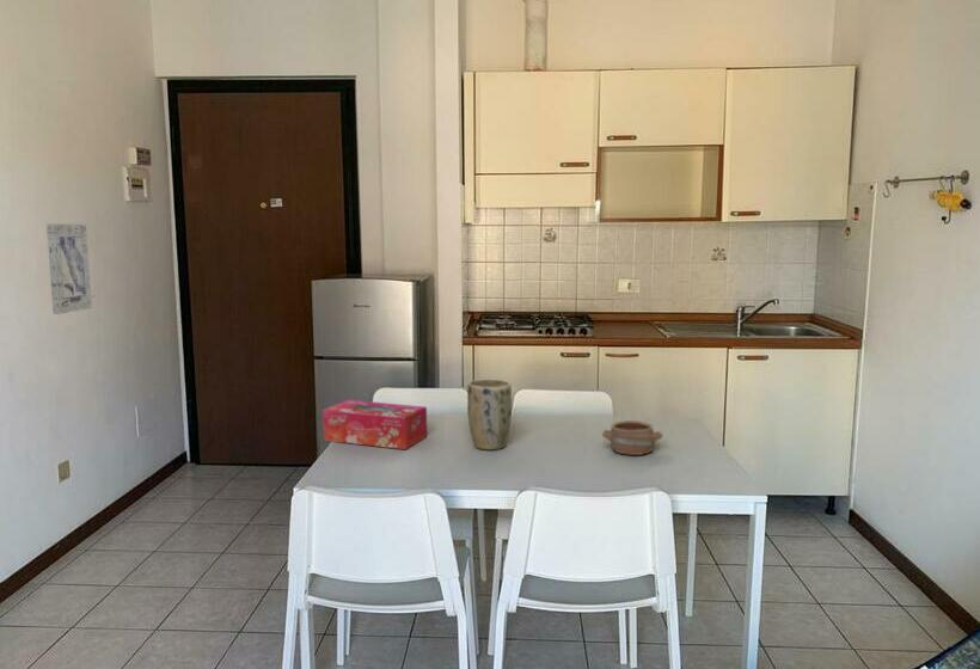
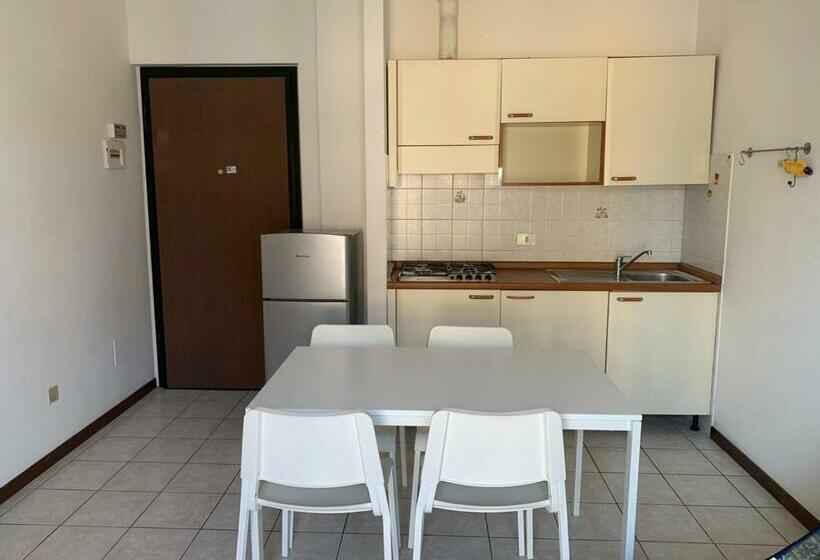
- plant pot (489, 415)
- tissue box (375, 423)
- wall art (69, 268)
- pottery (631, 437)
